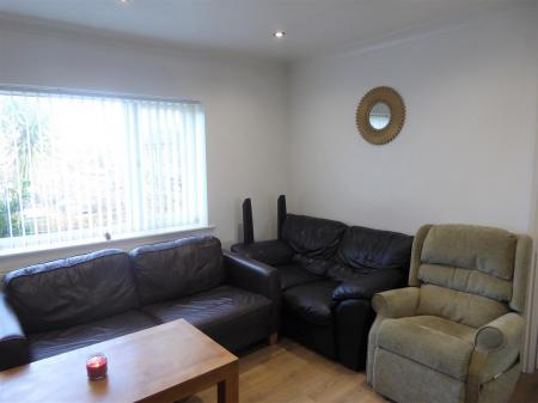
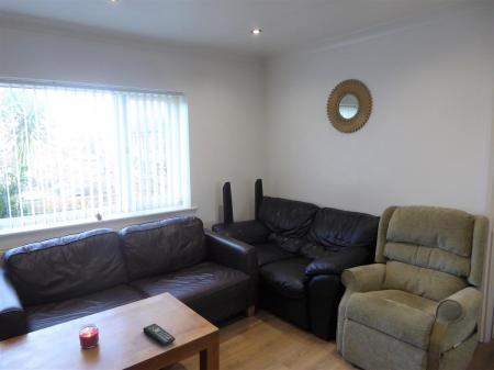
+ remote control (158, 334)
